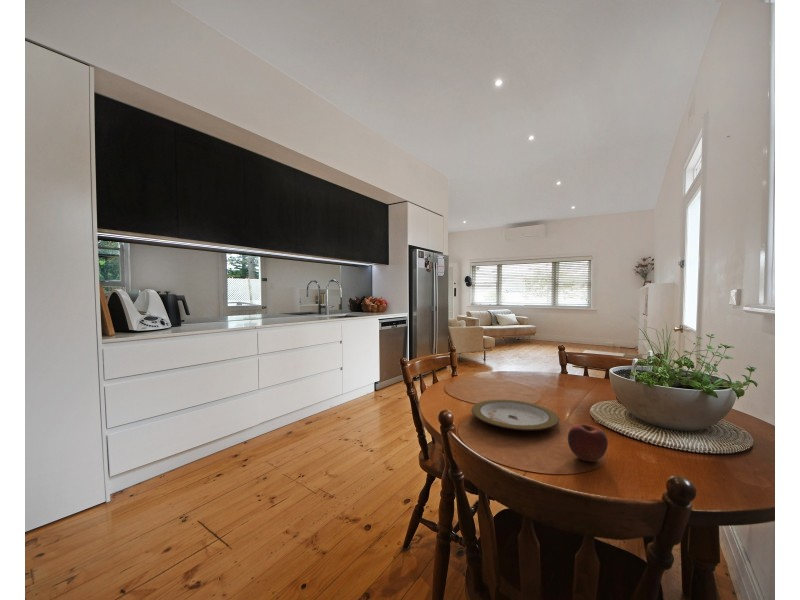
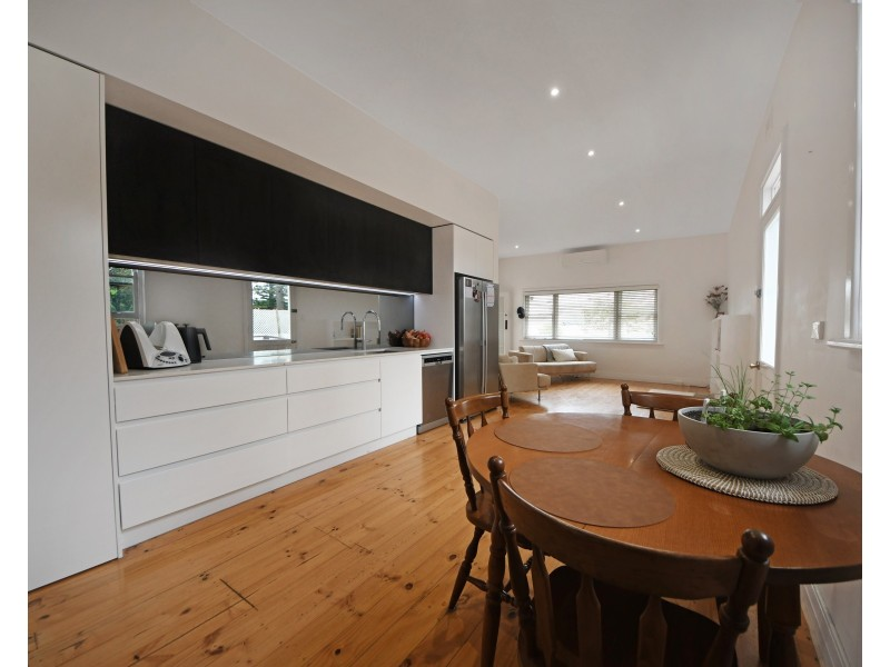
- apple (587, 442)
- plate (513, 415)
